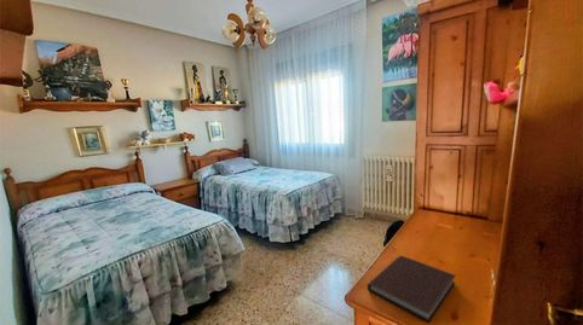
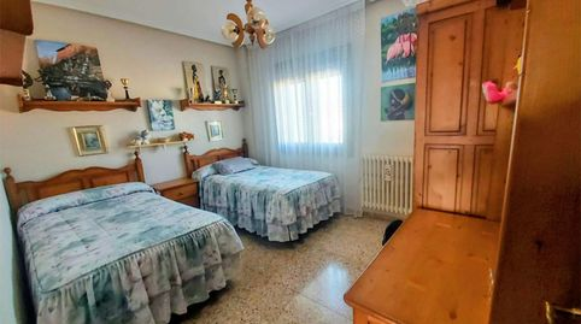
- notebook (411, 283)
